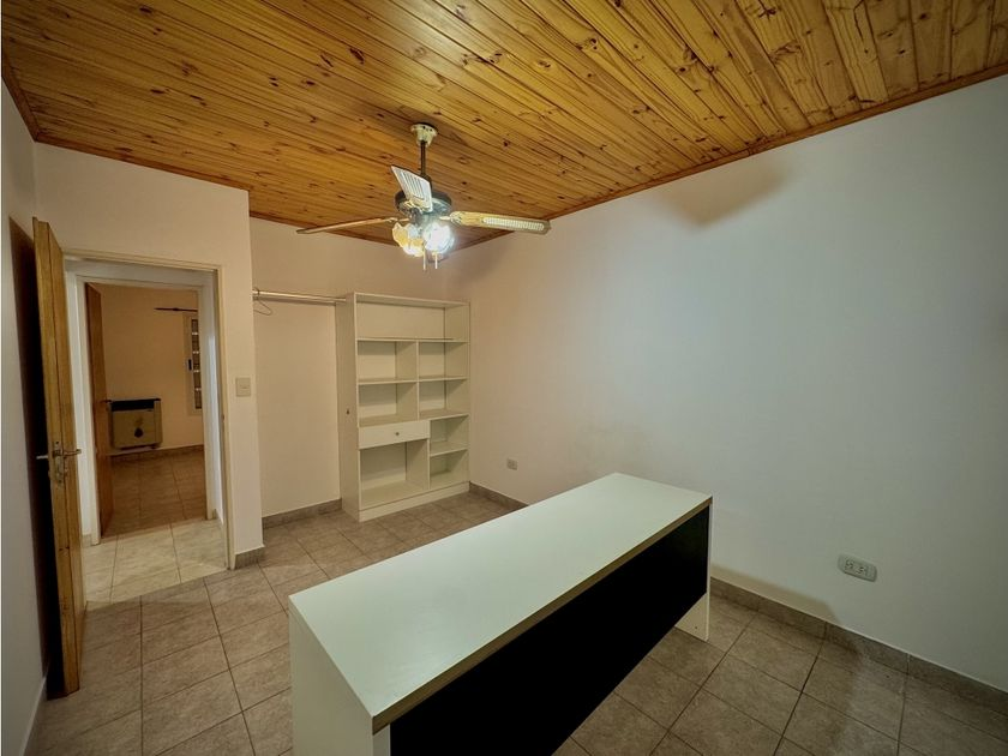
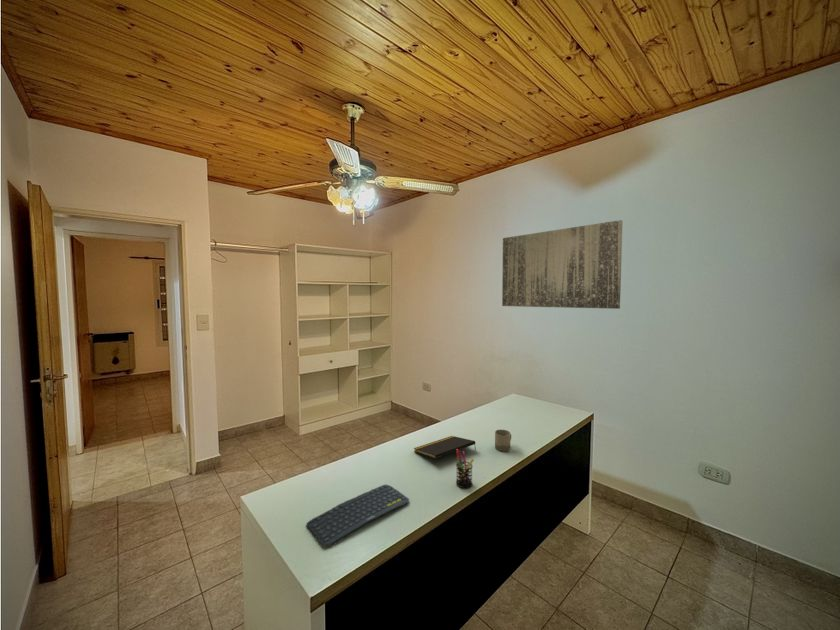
+ pen holder (462, 468)
+ keyboard (360, 509)
+ cup (504, 439)
+ wall art (554, 269)
+ notepad (444, 446)
